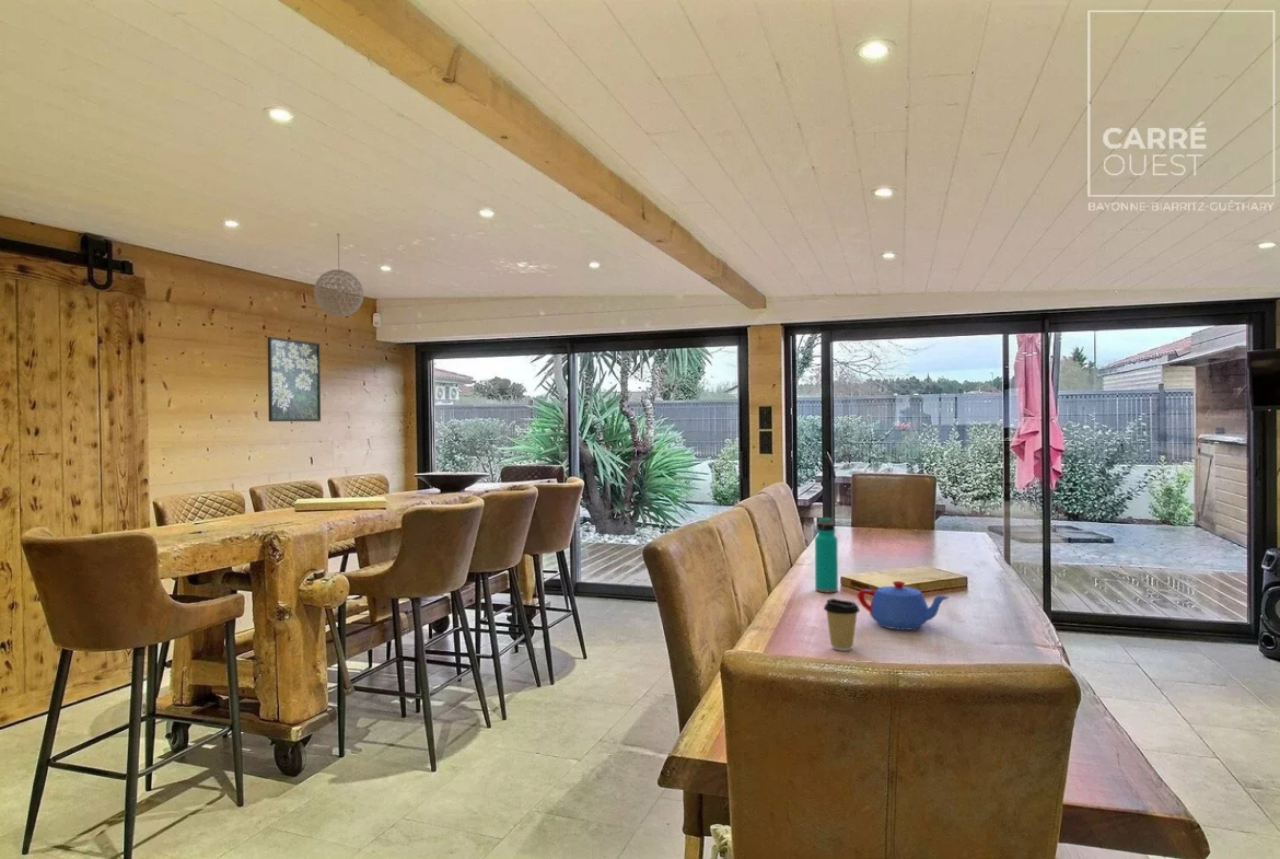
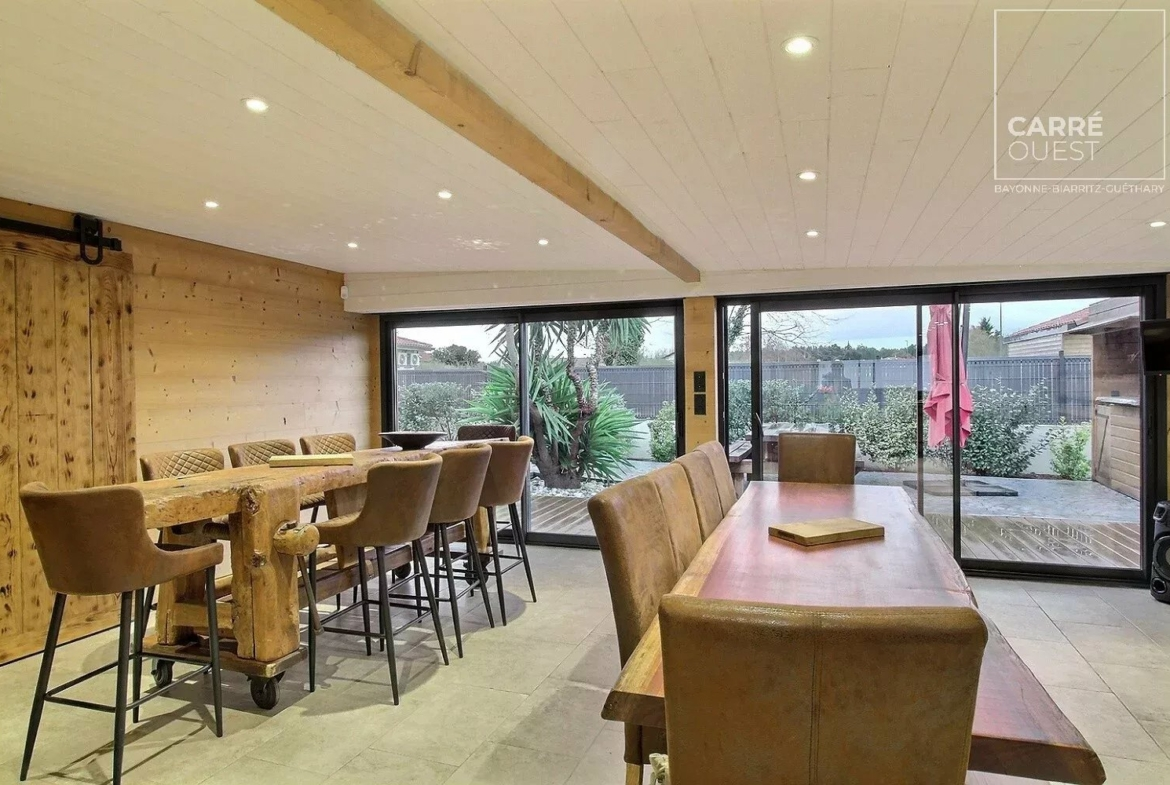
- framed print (294, 381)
- coffee cup (841, 624)
- water bottle (826, 554)
- pendant light (338, 275)
- teapot (901, 603)
